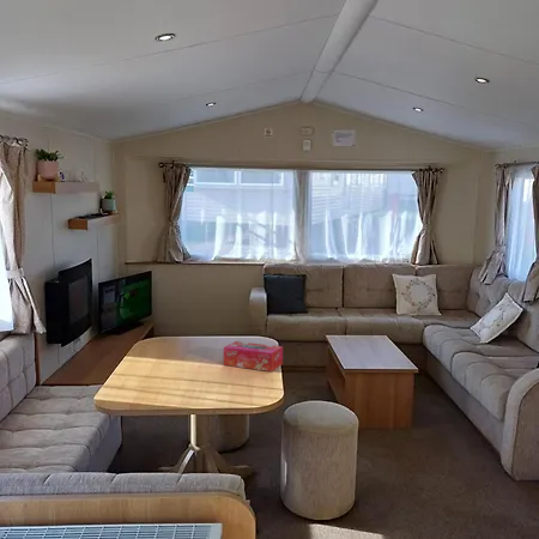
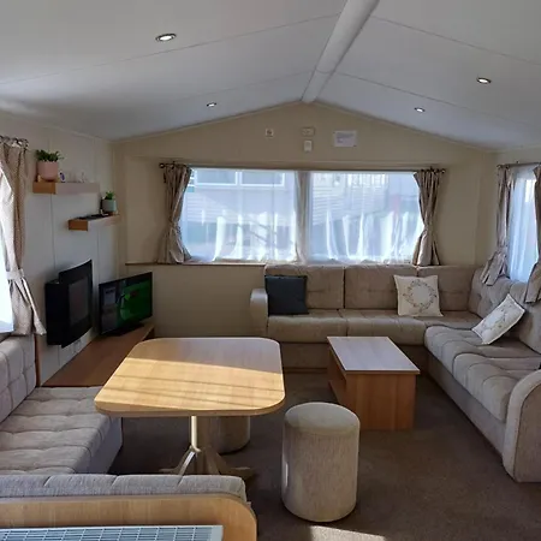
- tissue box (253, 356)
